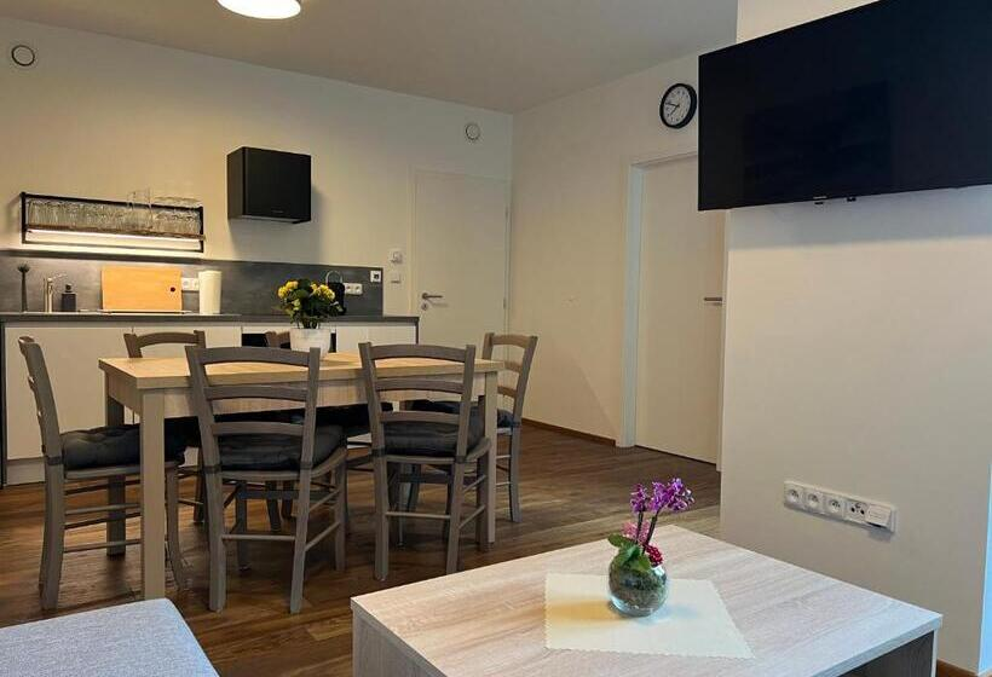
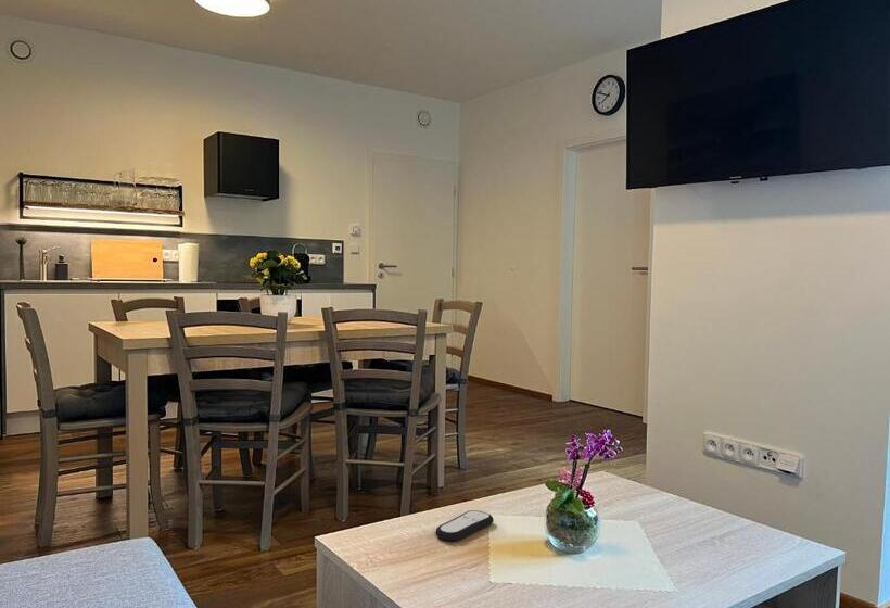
+ remote control (463, 524)
